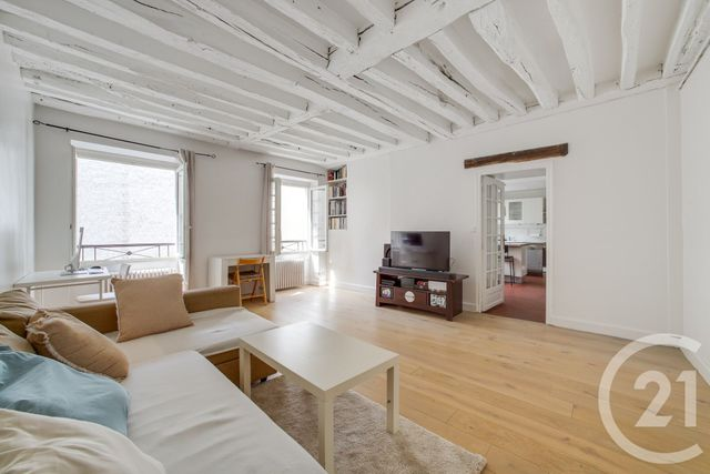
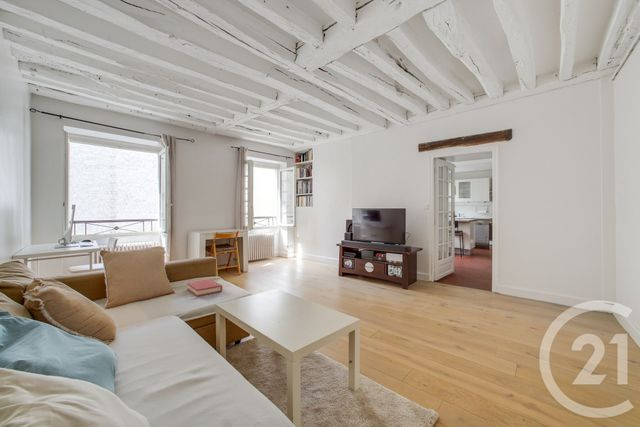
+ hardback book (204, 287)
